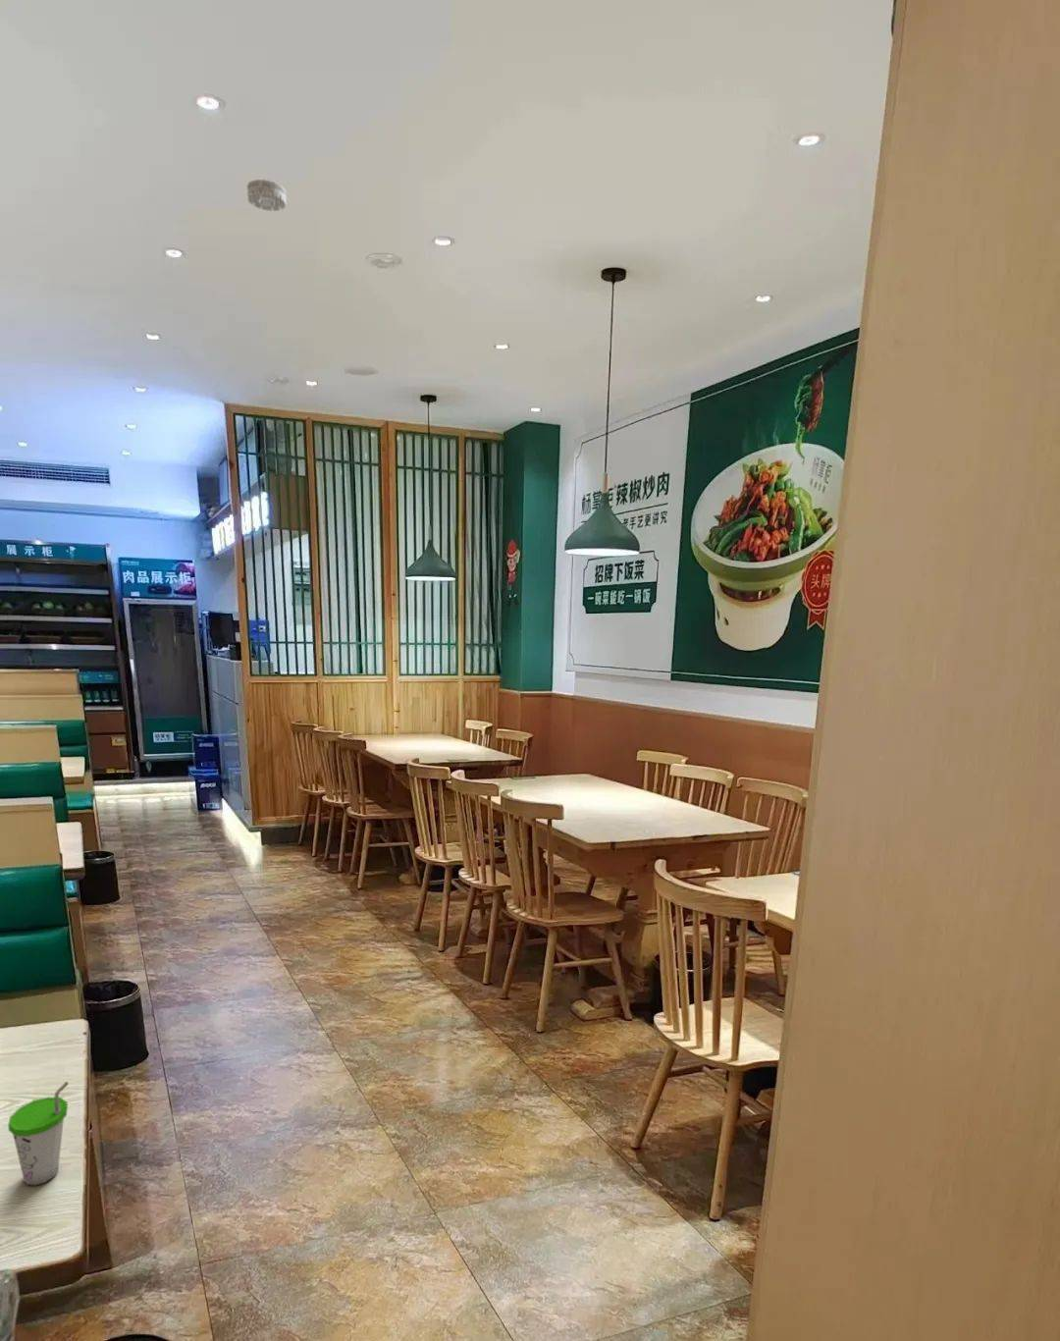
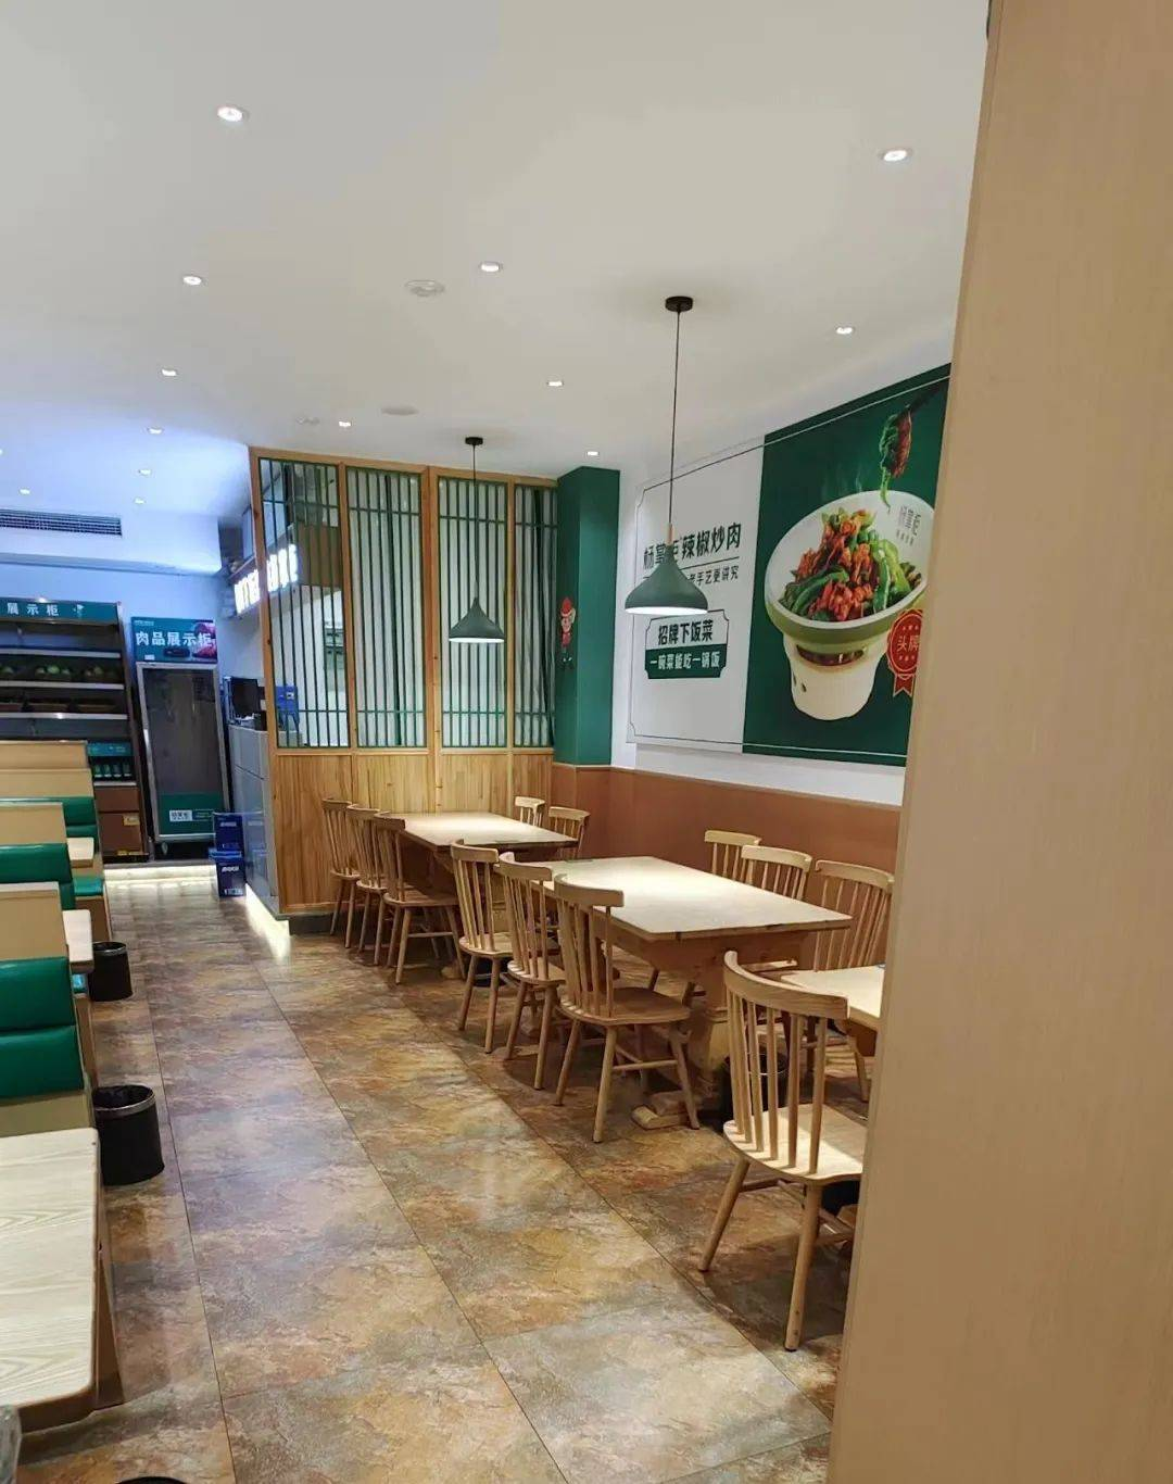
- cup (39, 1130)
- smoke detector (266, 195)
